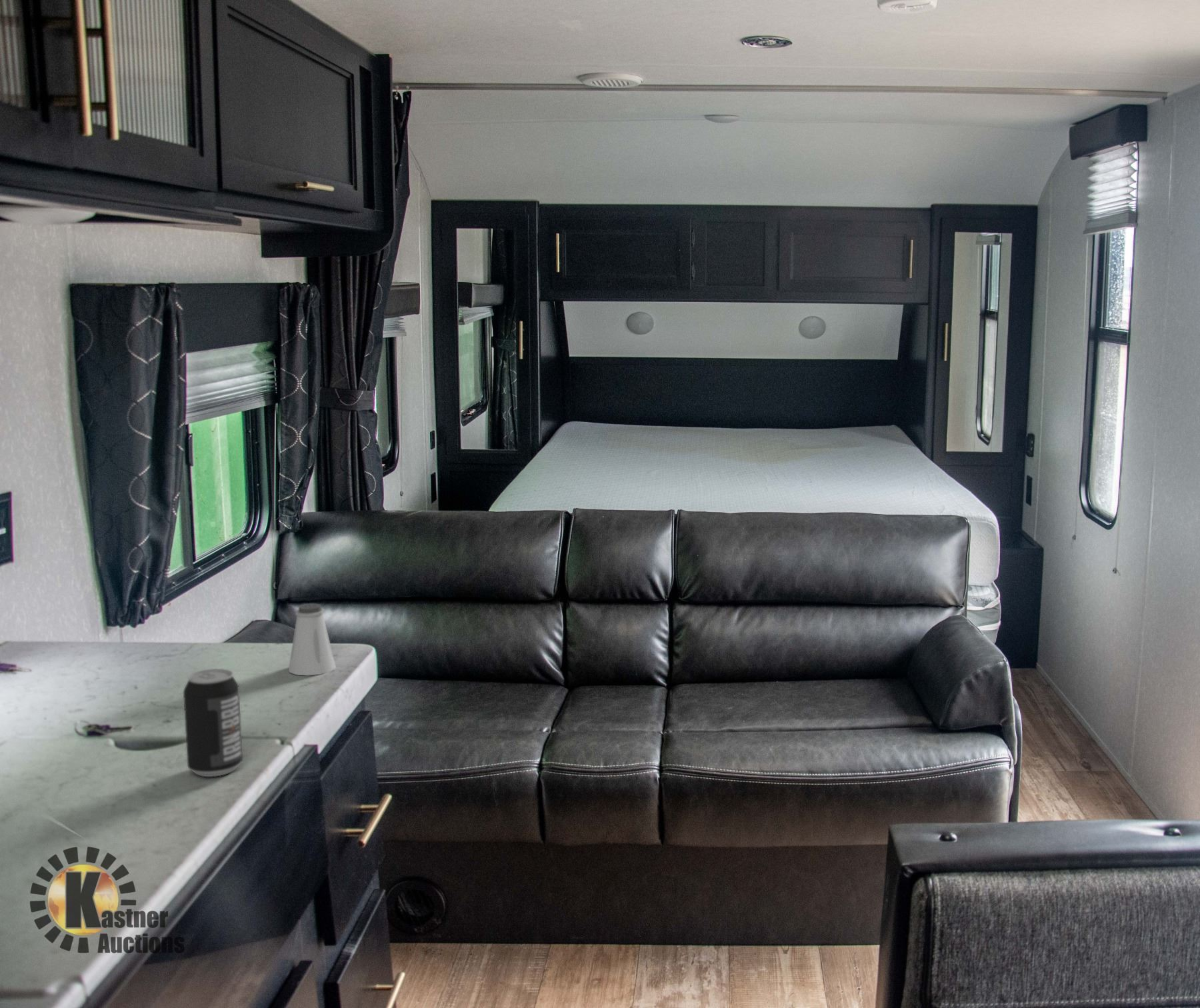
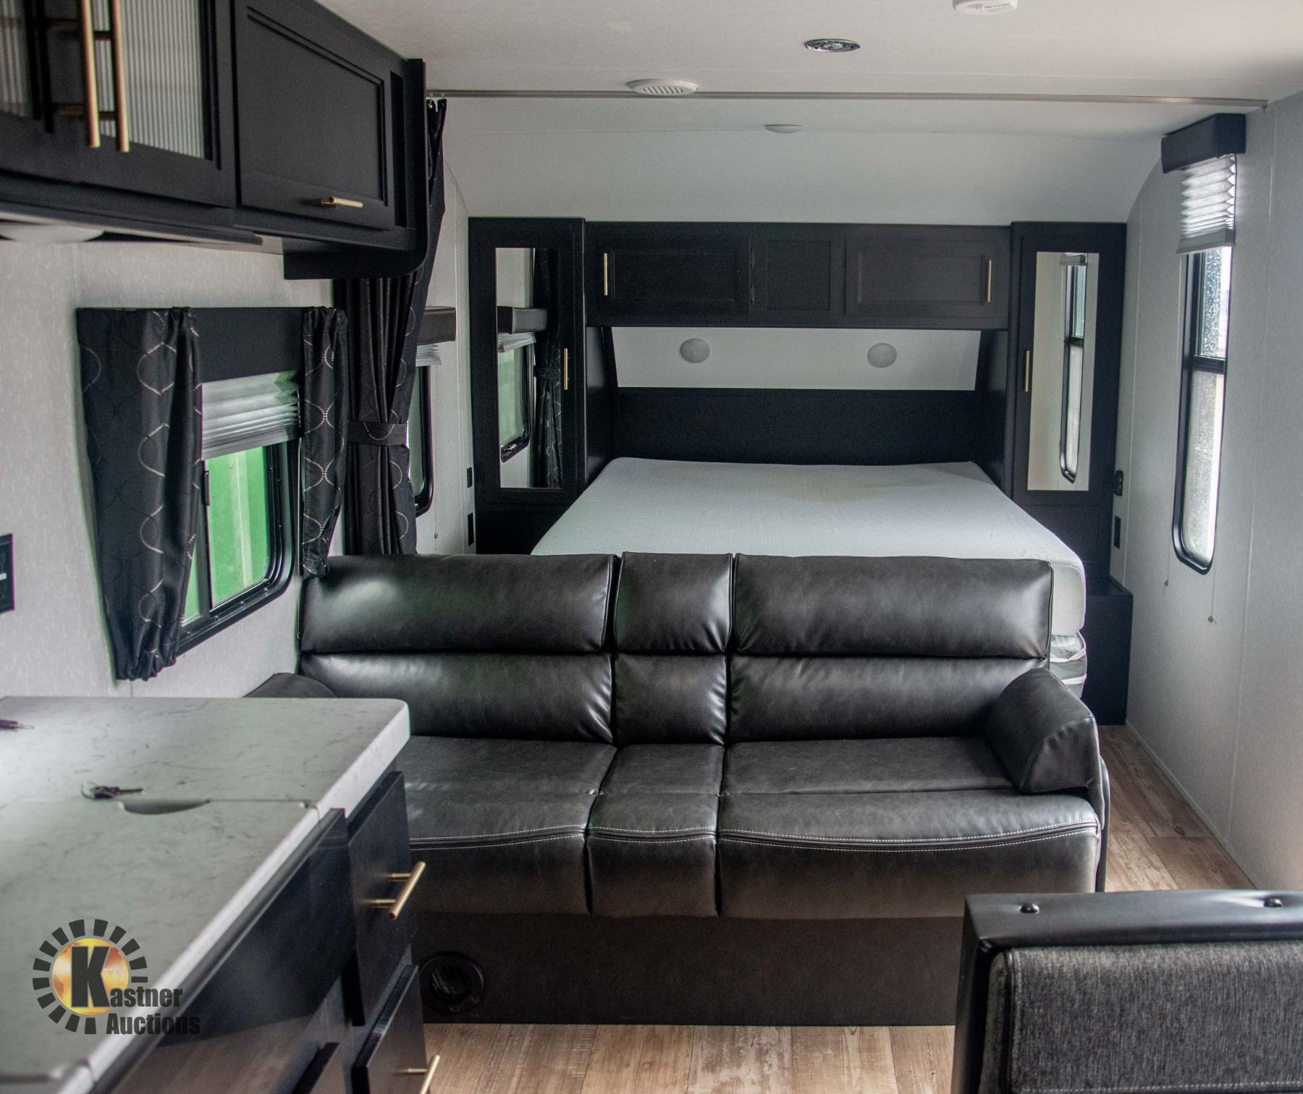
- beverage can (213, 722)
- saltshaker (311, 637)
